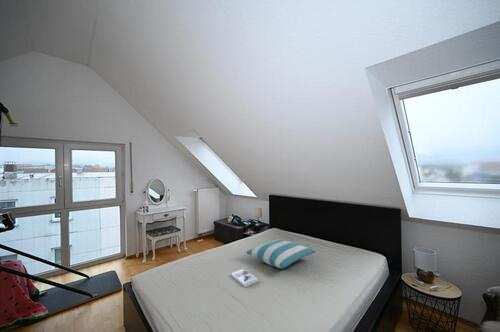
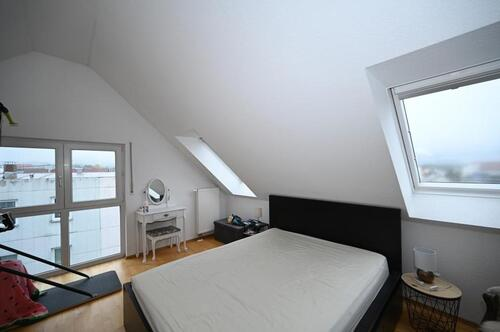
- pillow (280, 252)
- book (244, 277)
